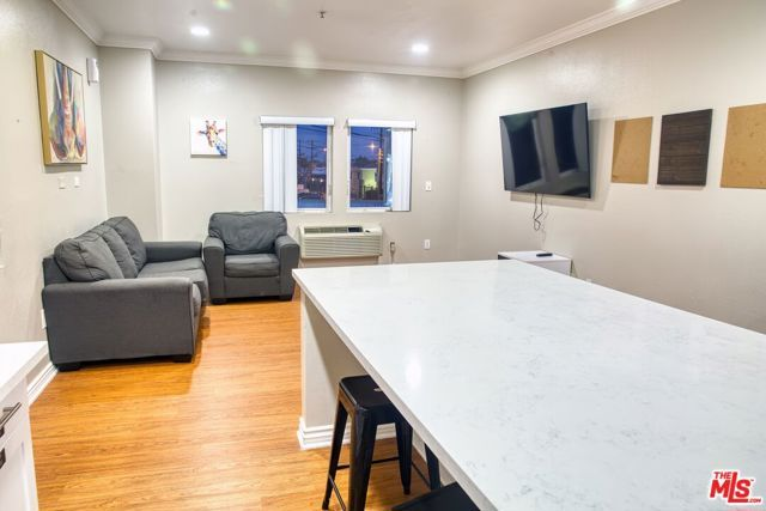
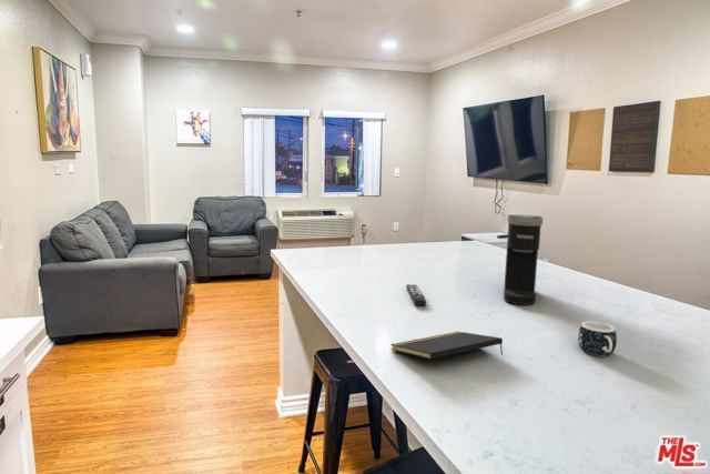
+ remote control (415, 293)
+ coffee maker (521, 255)
+ notepad (445, 343)
+ mug (599, 340)
